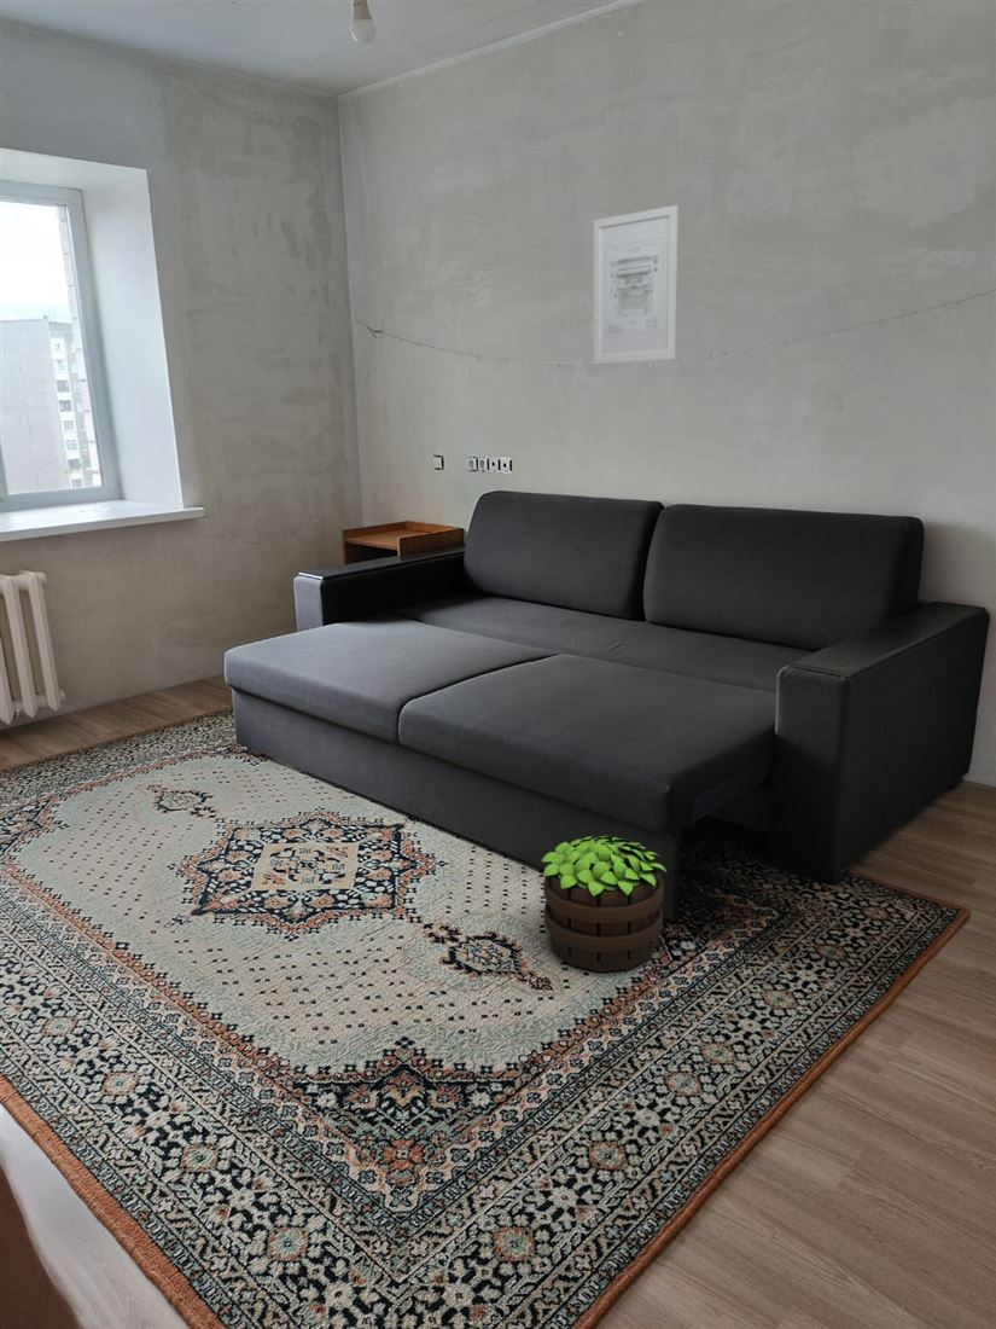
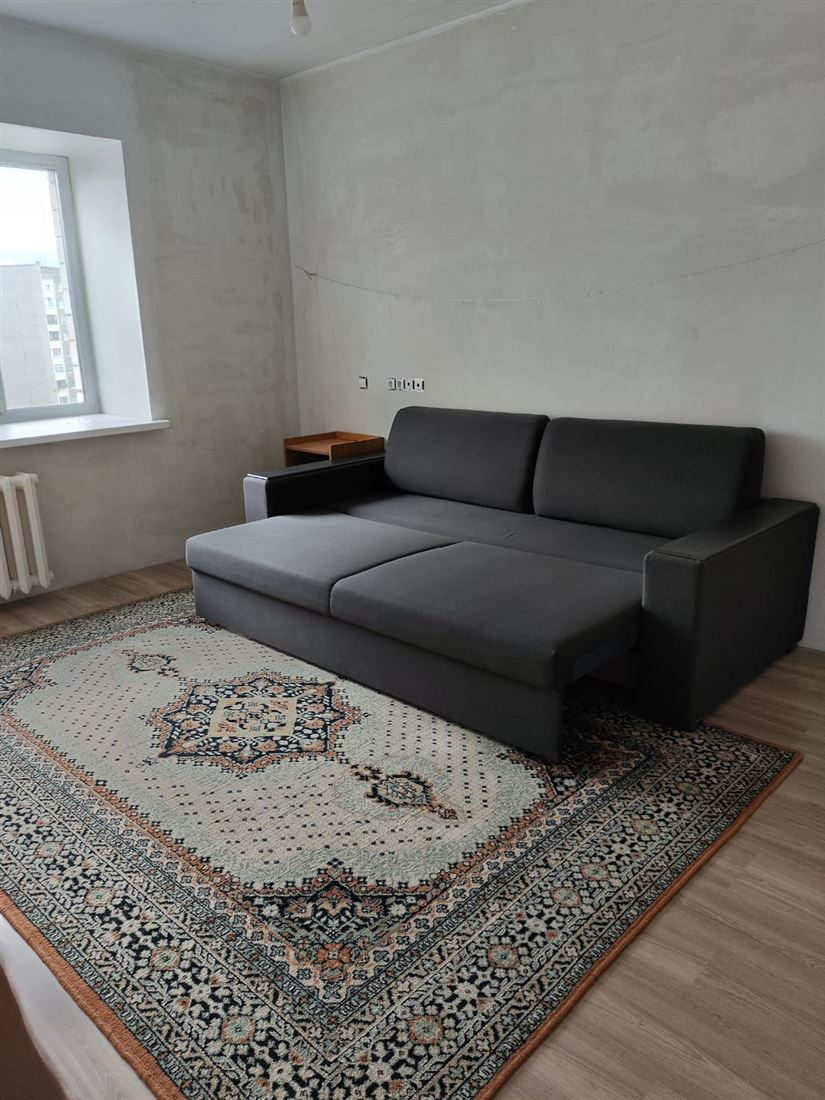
- wall art (633, 288)
- potted plant (602, 893)
